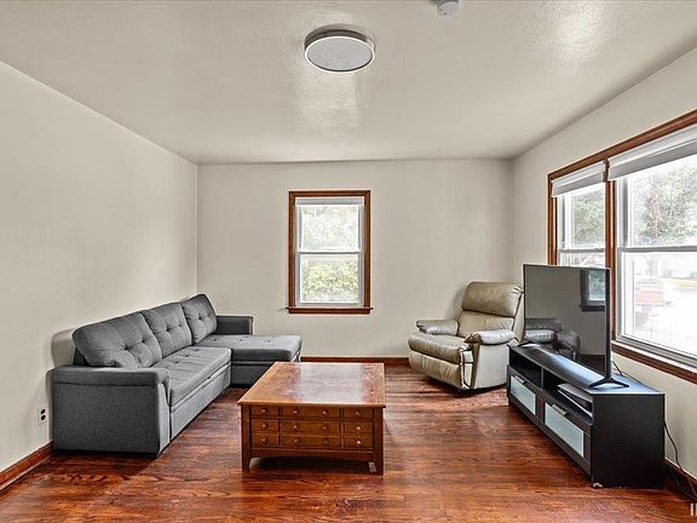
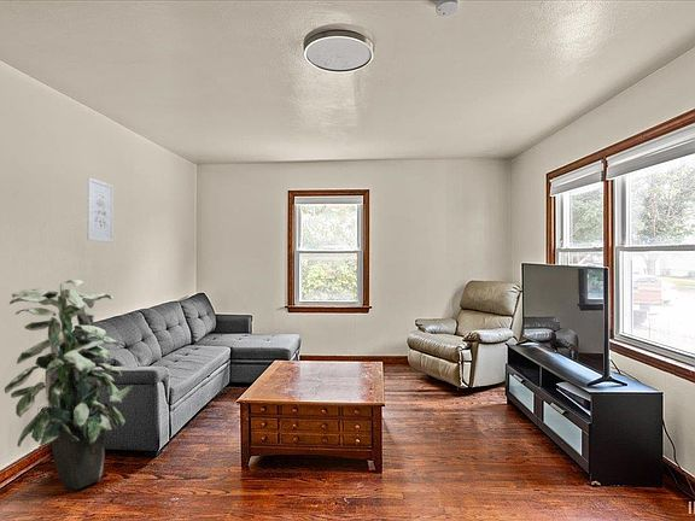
+ wall art (100, 211)
+ indoor plant (69, 381)
